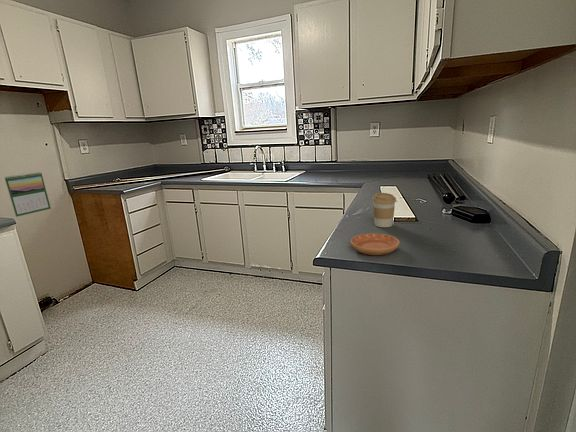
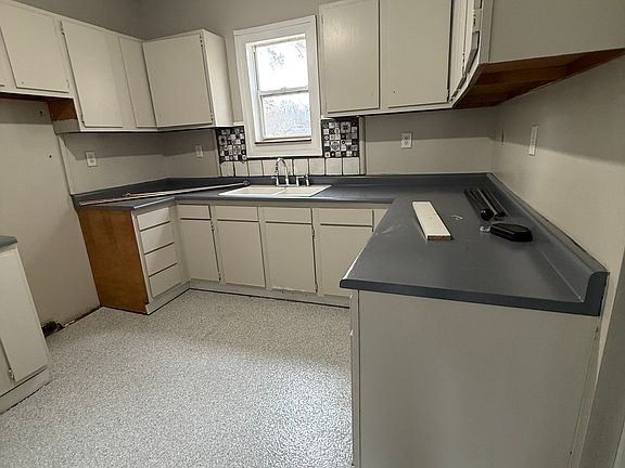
- saucer (374, 244)
- calendar (28, 193)
- coffee cup (383, 209)
